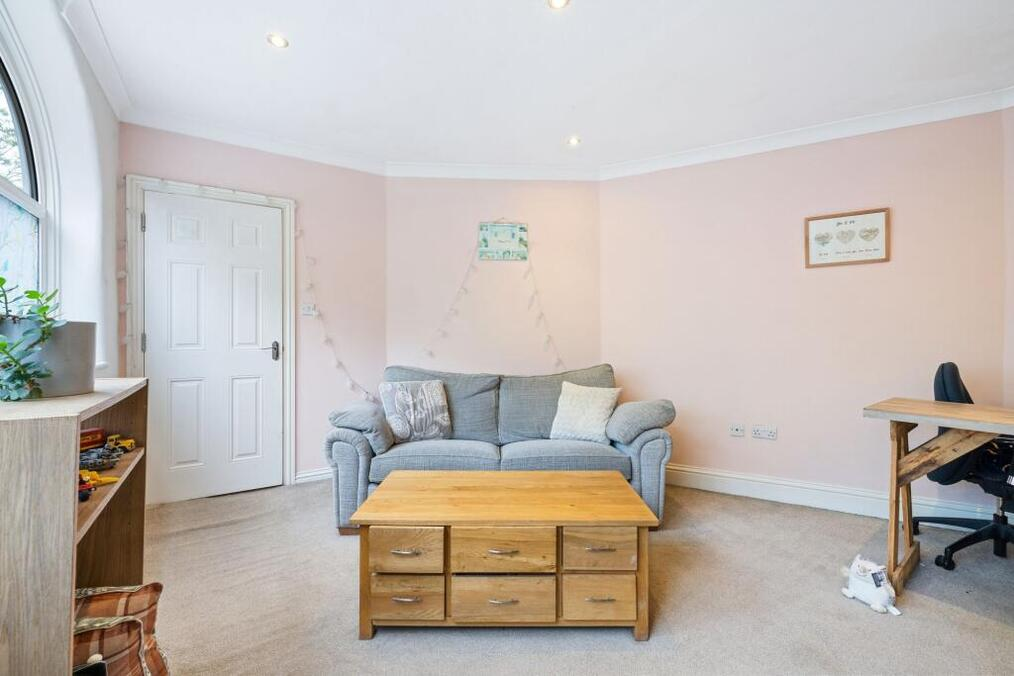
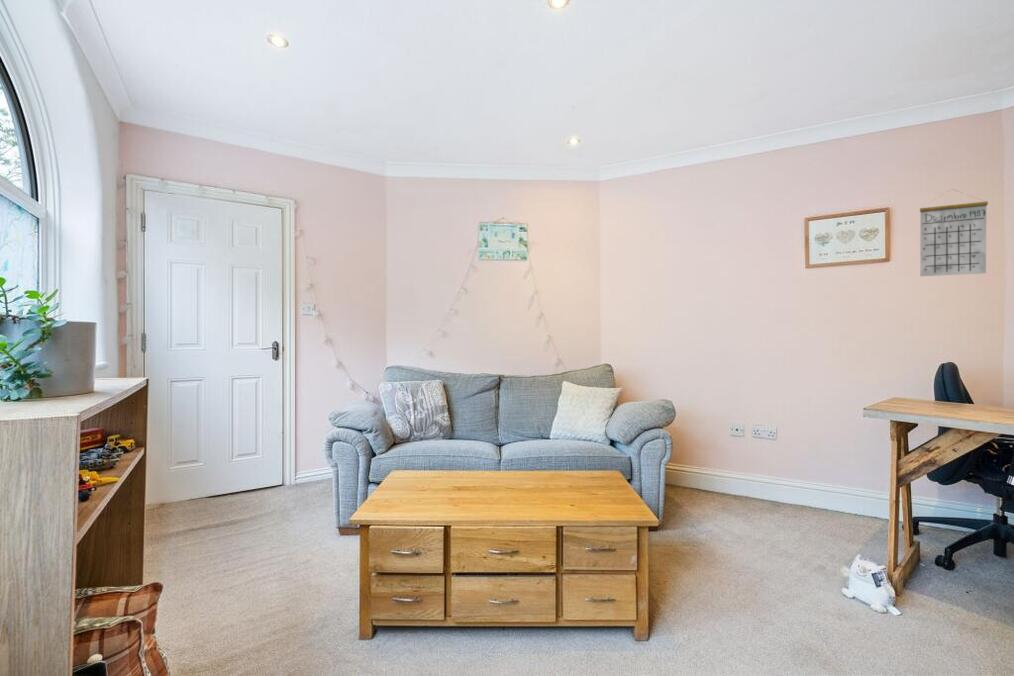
+ calendar (952, 231)
